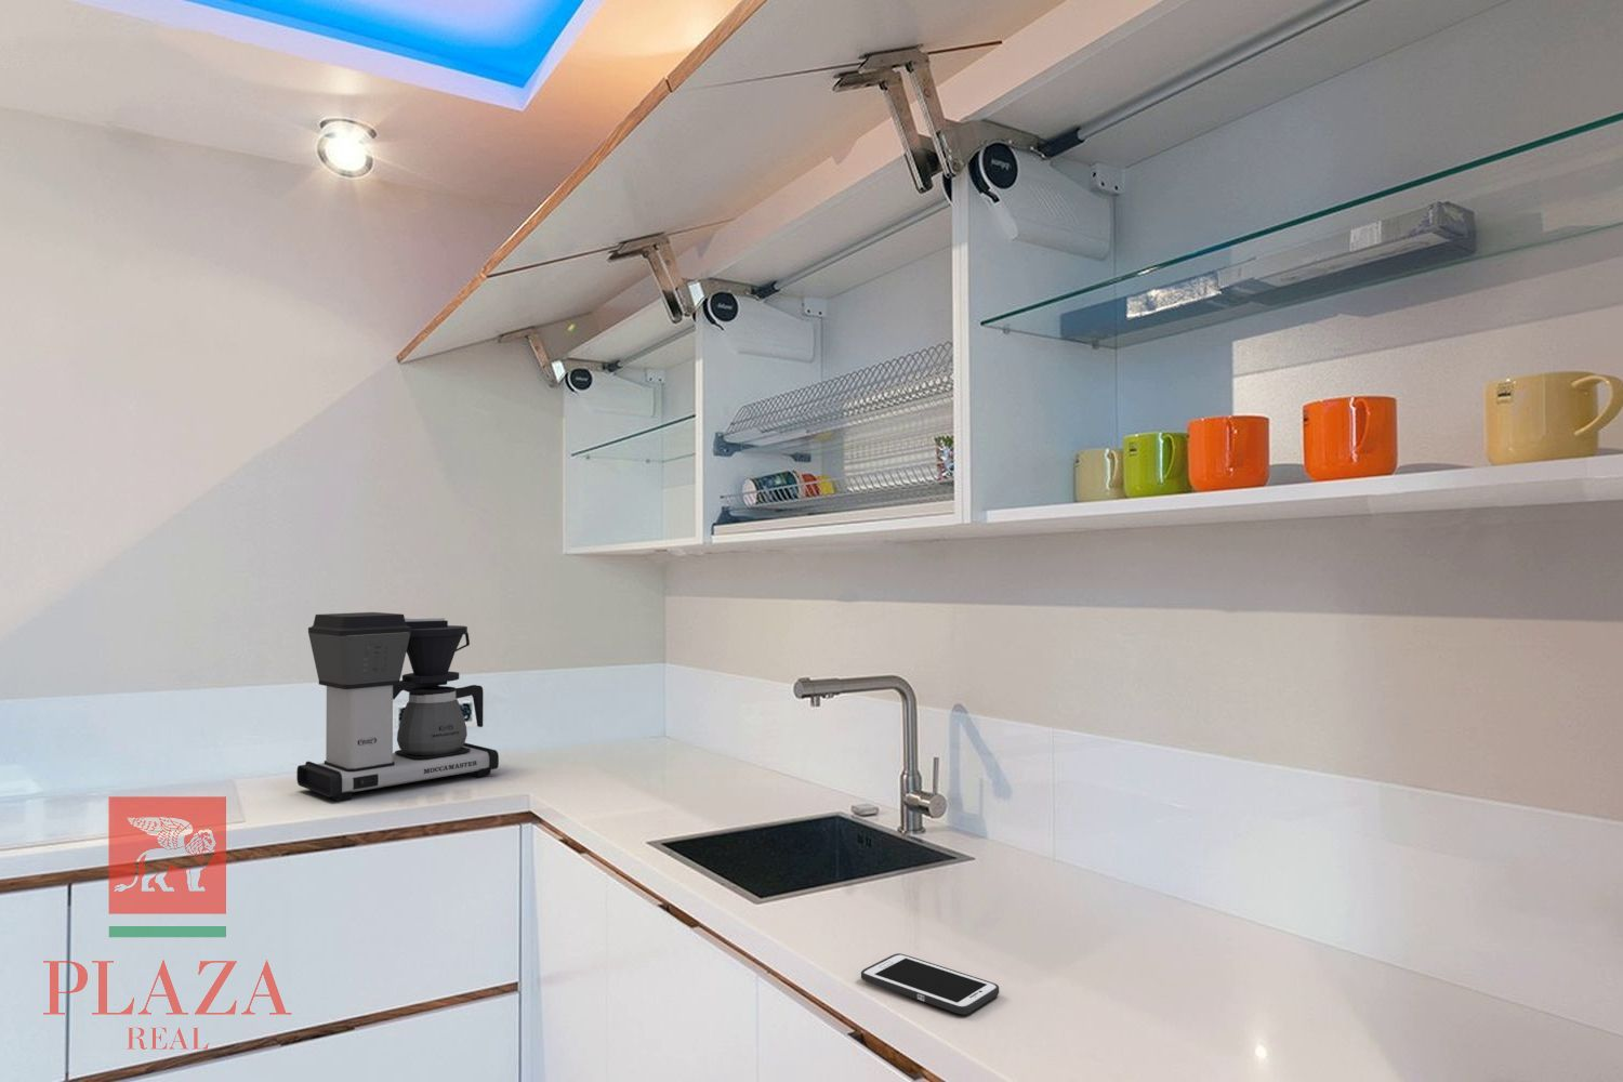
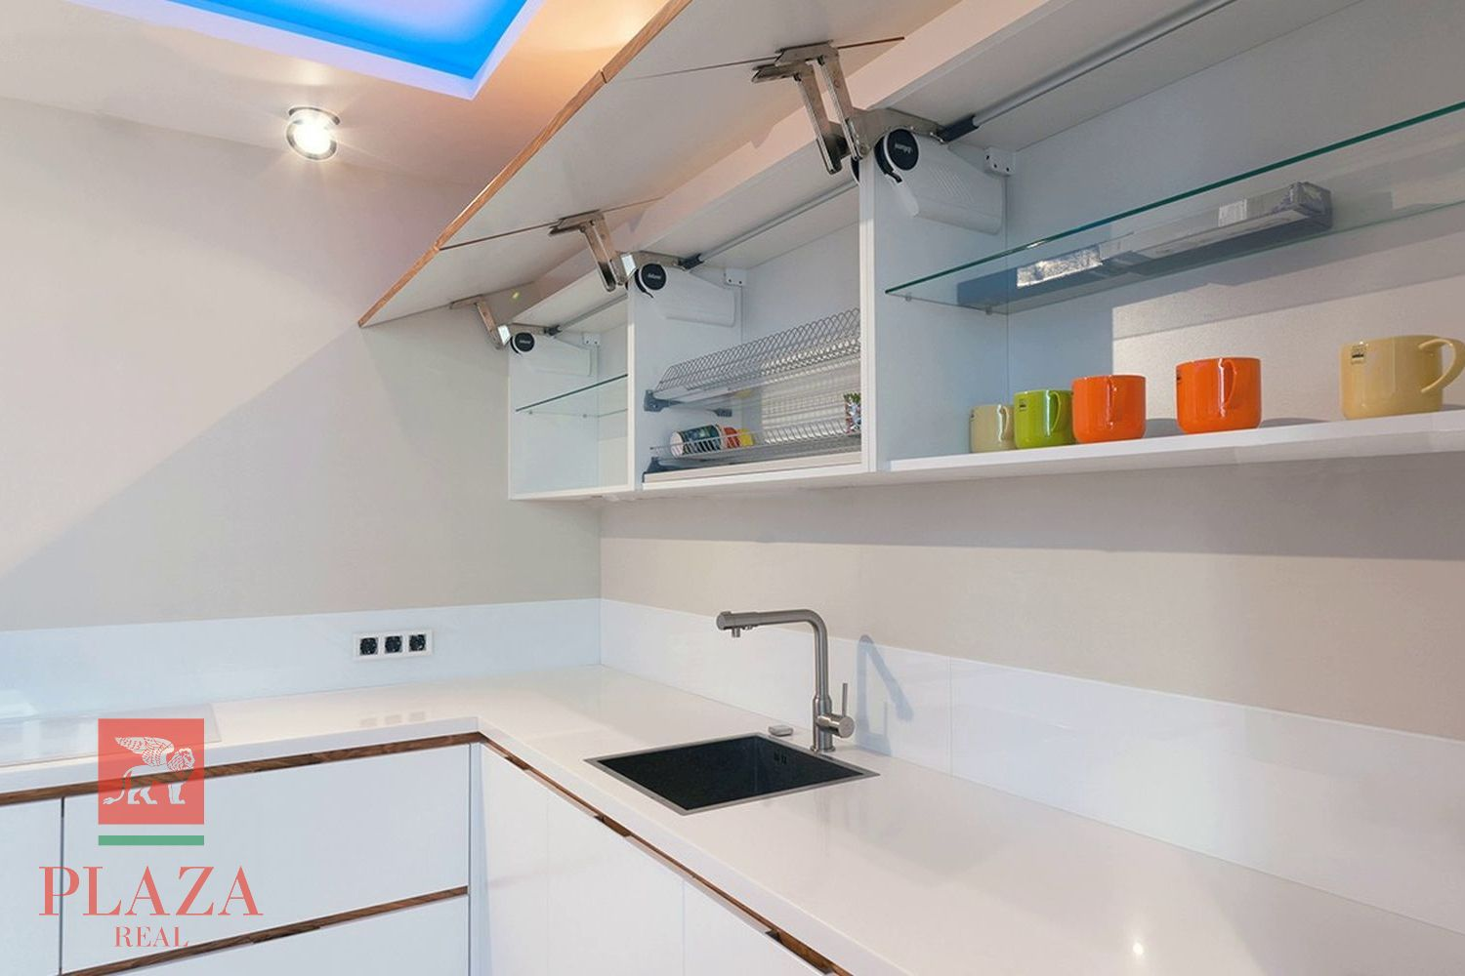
- cell phone (929, 983)
- coffee maker (399, 693)
